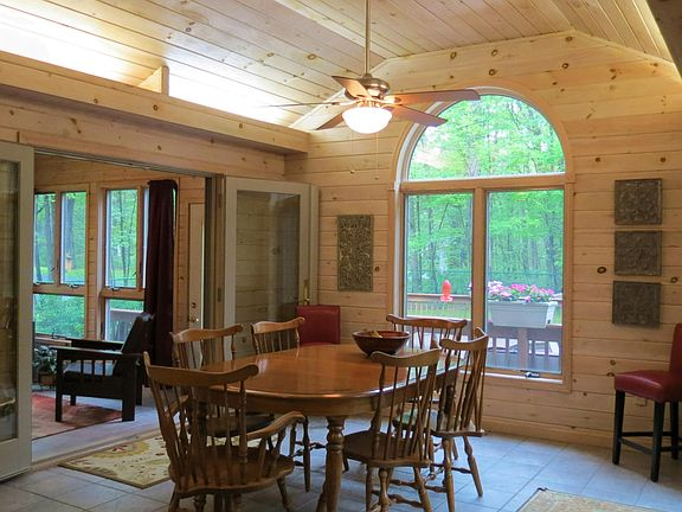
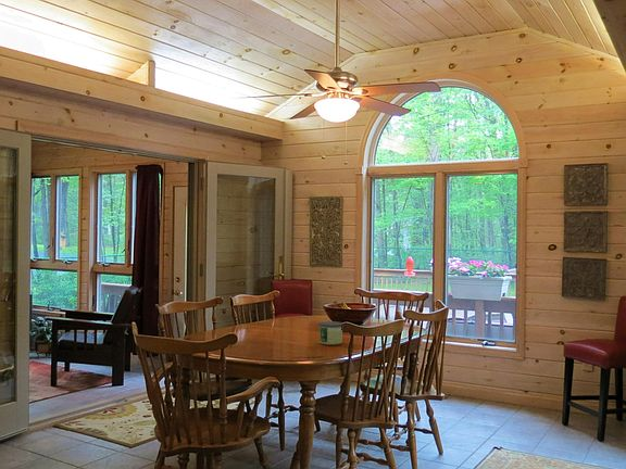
+ candle (330, 332)
